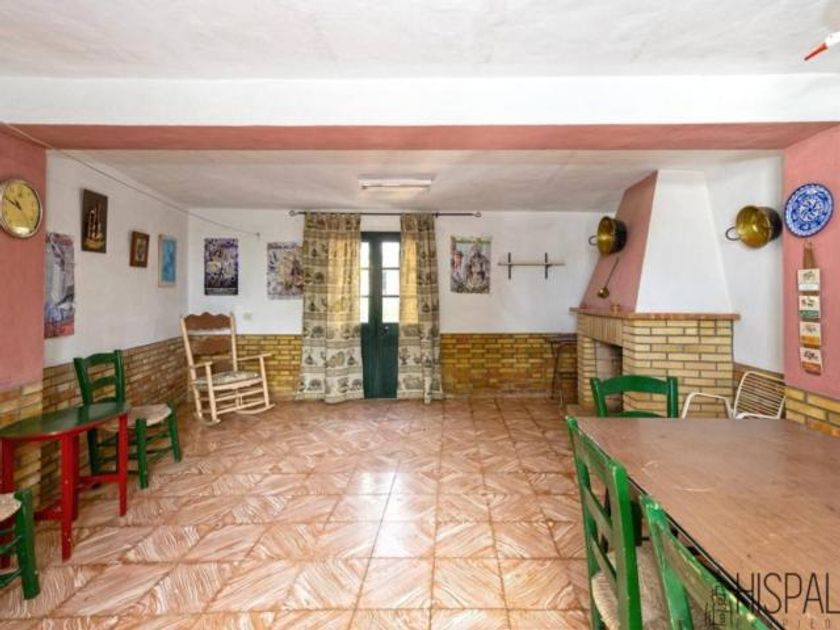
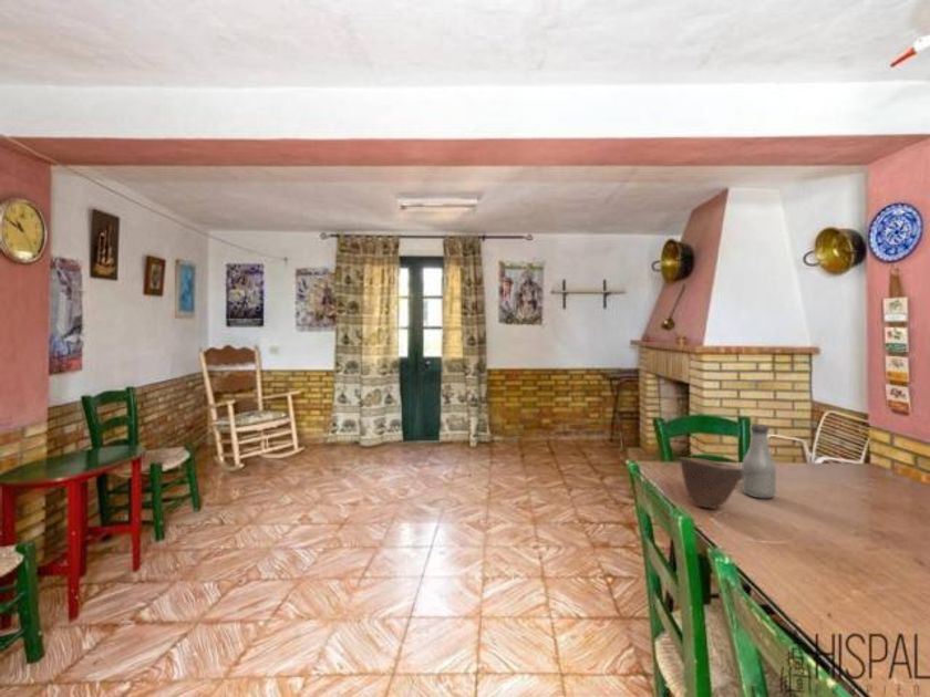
+ bottle (758, 459)
+ bowl (711, 481)
